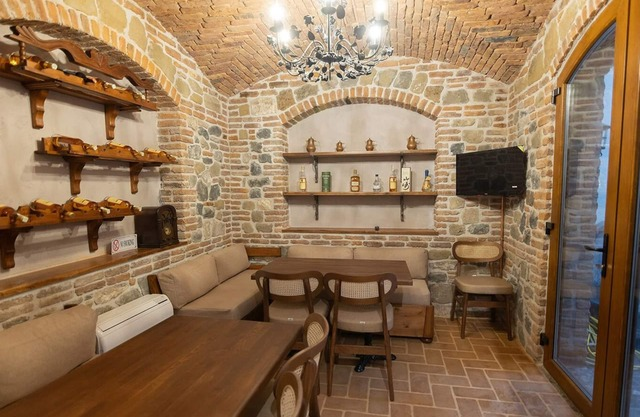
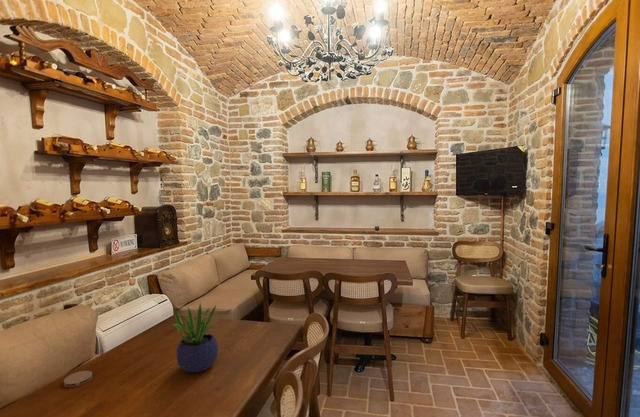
+ potted plant (195, 337)
+ coaster (78, 378)
